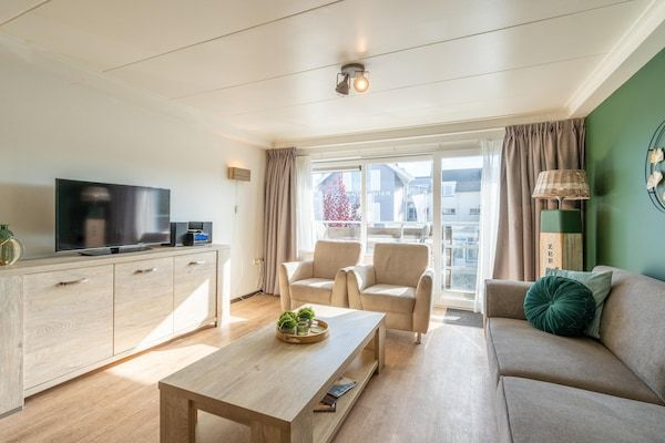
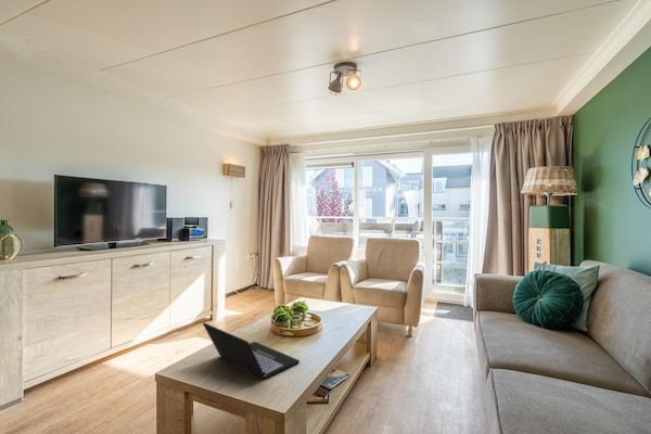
+ laptop (251, 343)
